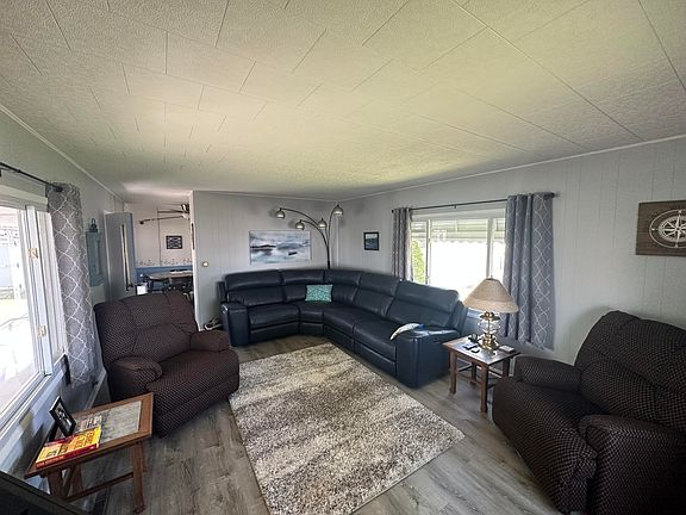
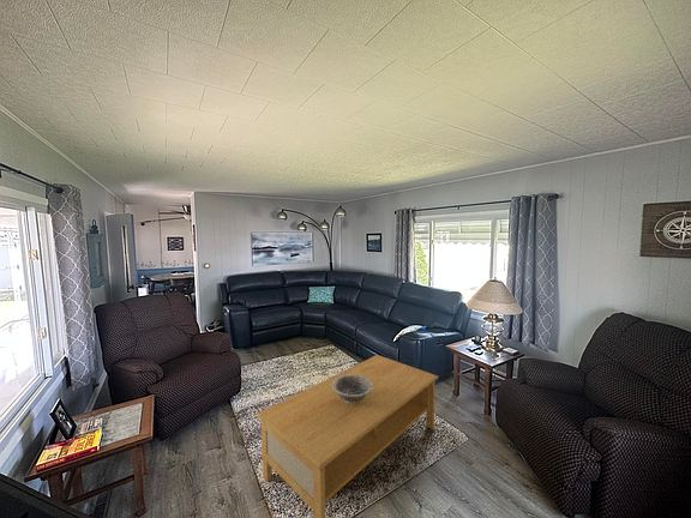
+ decorative bowl (351, 391)
+ coffee table (357, 421)
